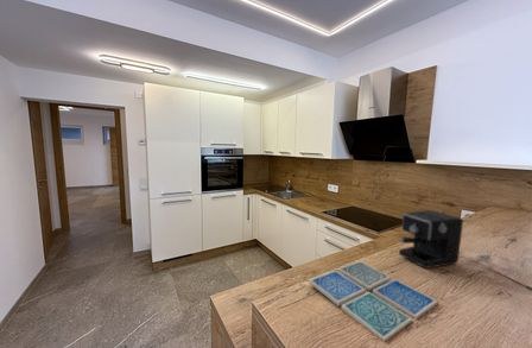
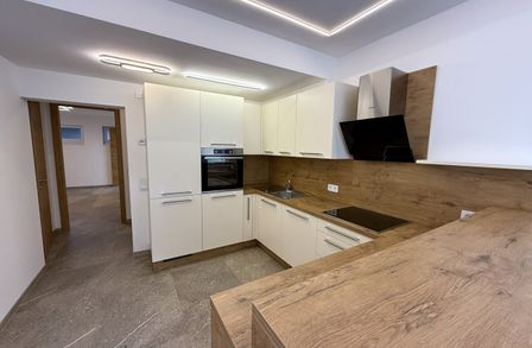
- coffee maker (458, 247)
- drink coaster (368, 290)
